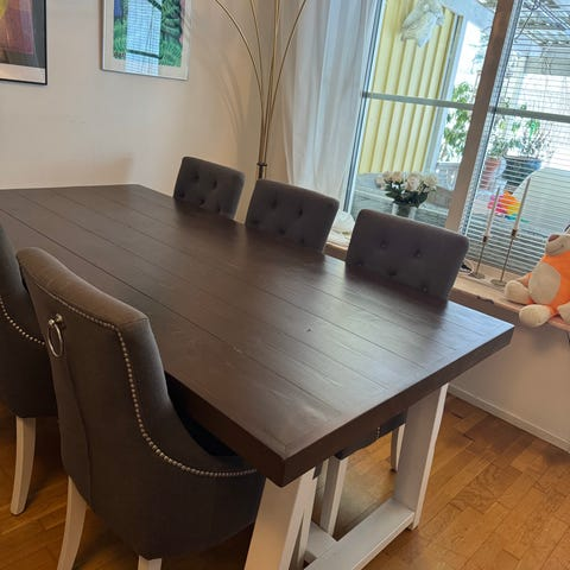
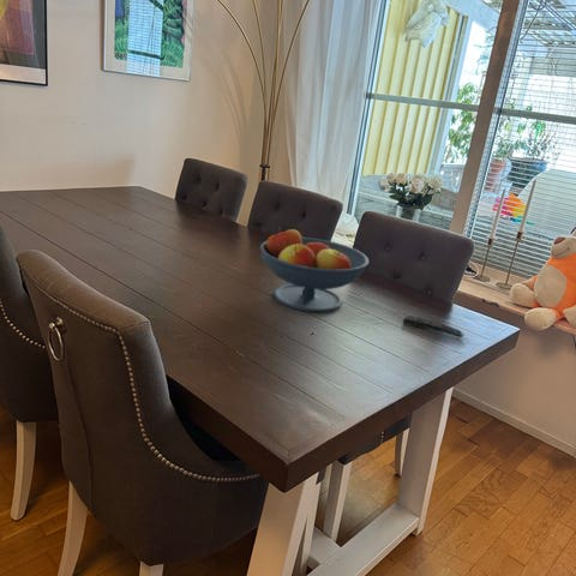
+ fruit bowl (312, 268)
+ remote control (433, 325)
